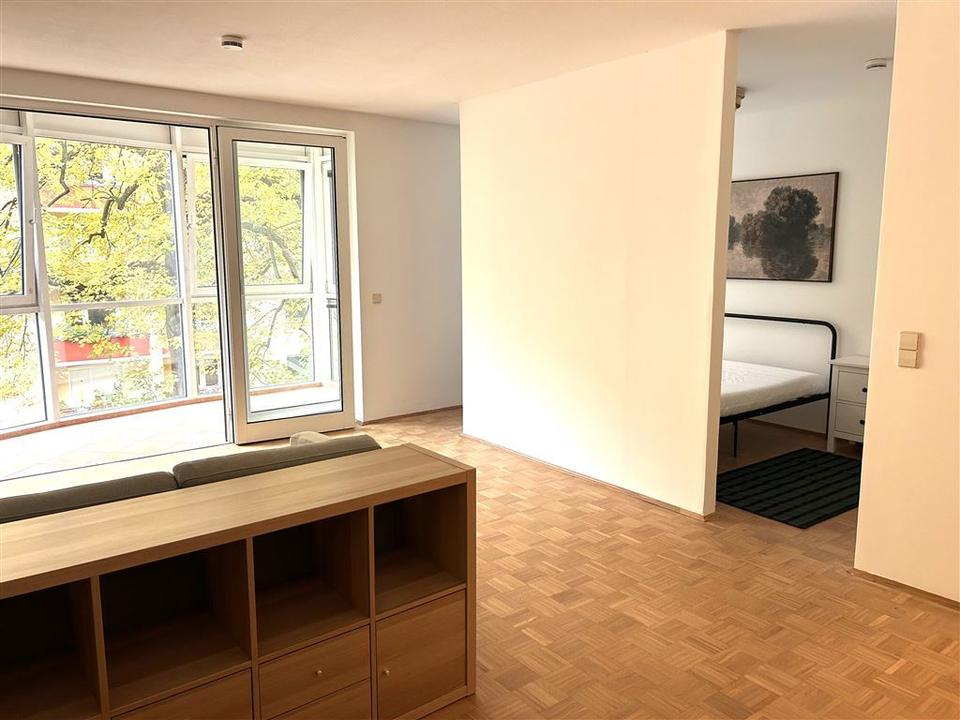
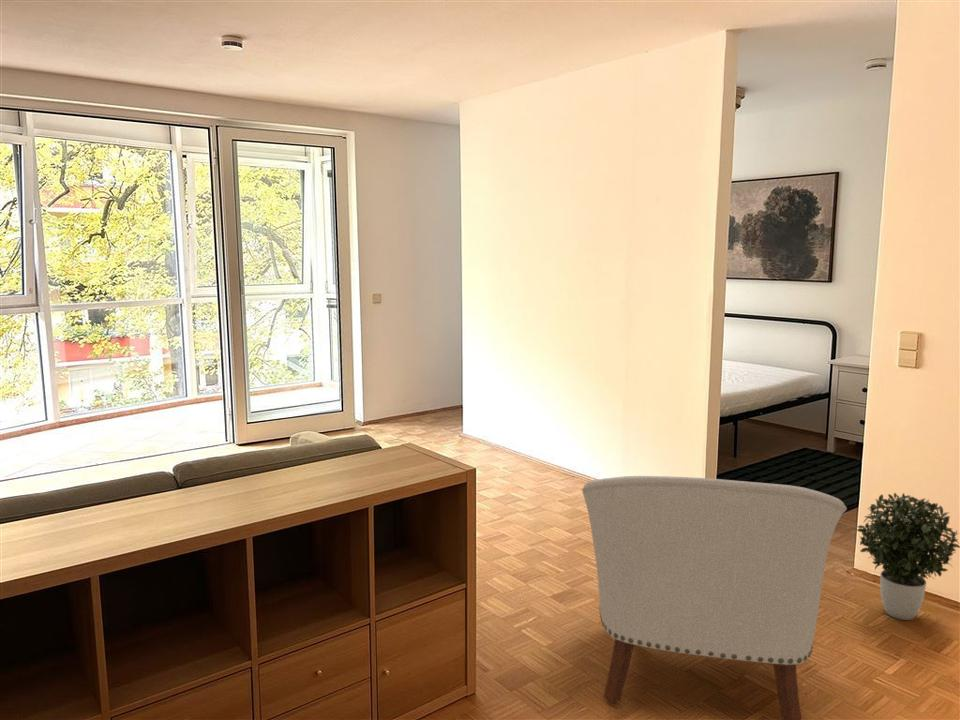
+ chair (701, 566)
+ potted plant (906, 556)
